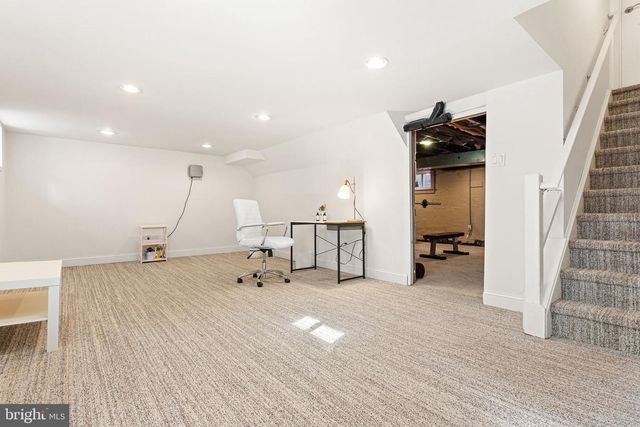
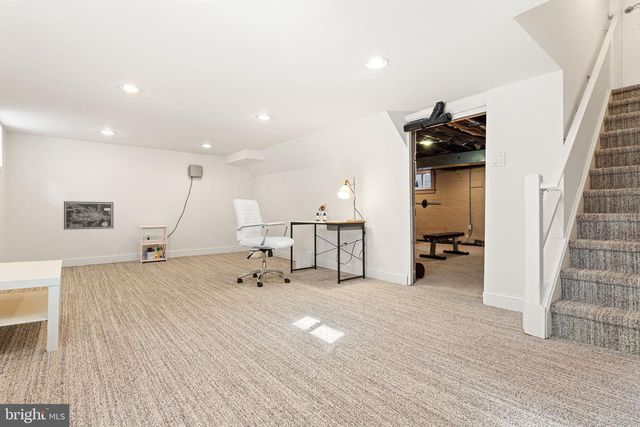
+ wall art (89, 215)
